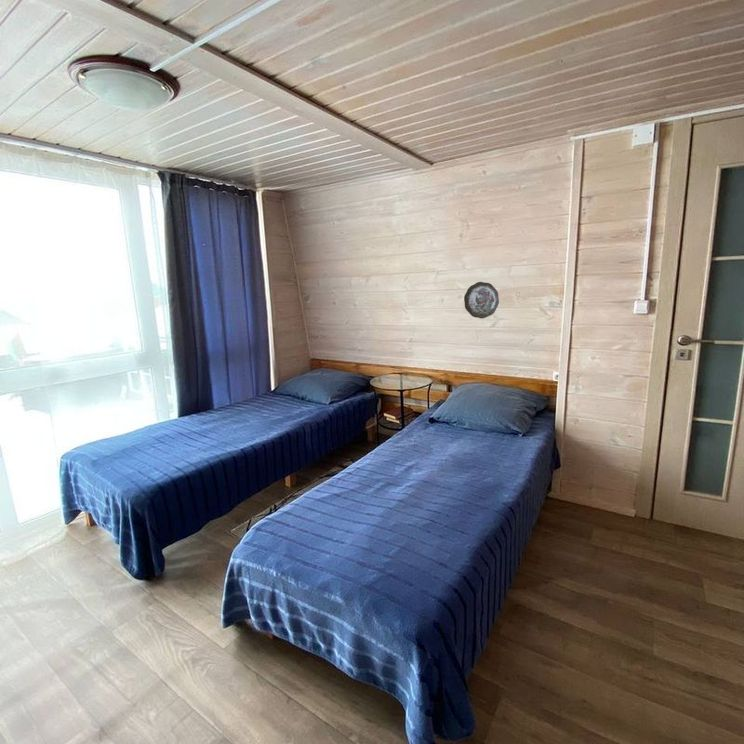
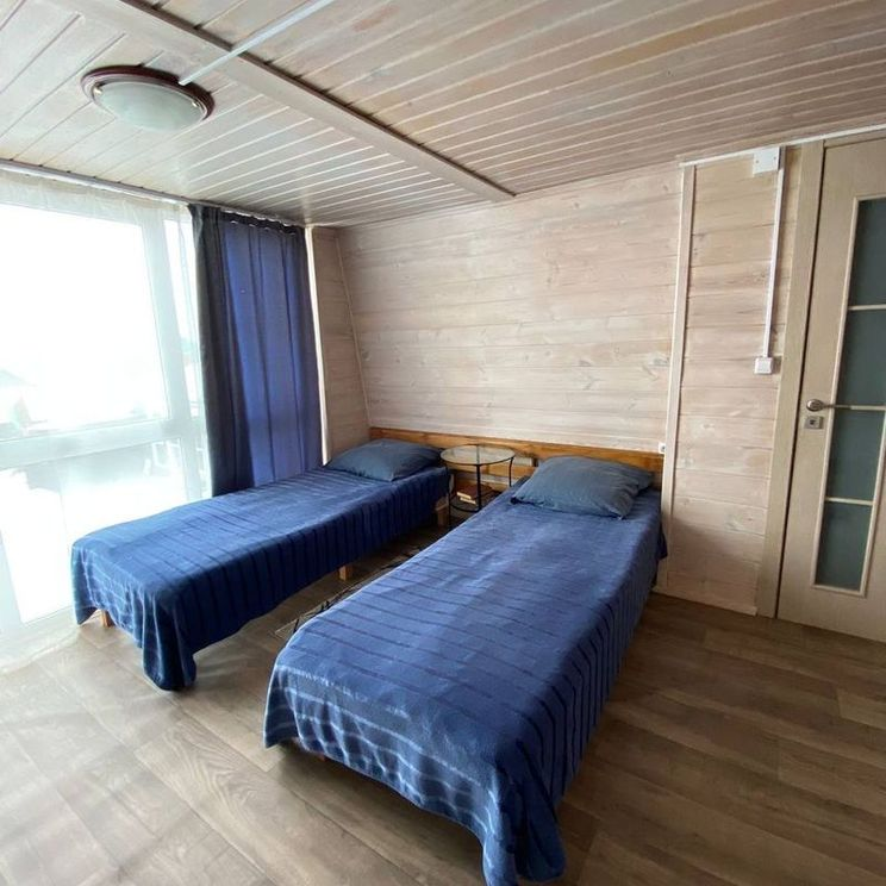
- decorative plate (481, 300)
